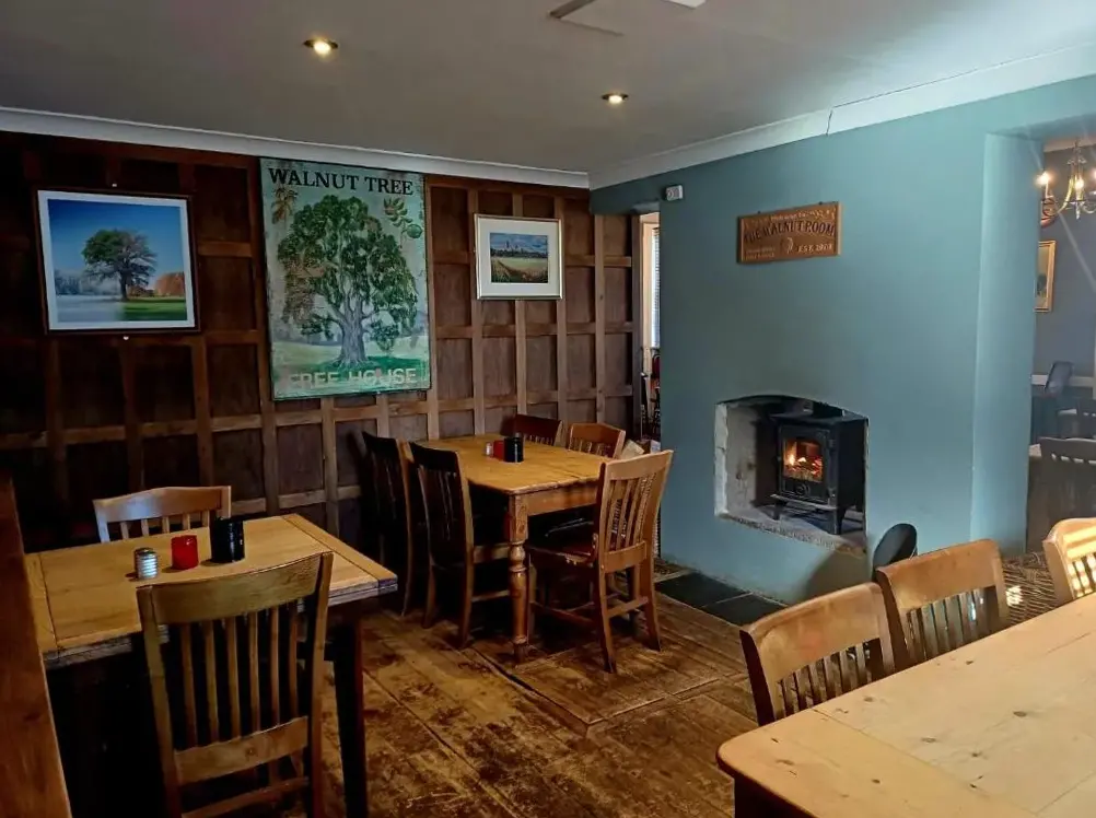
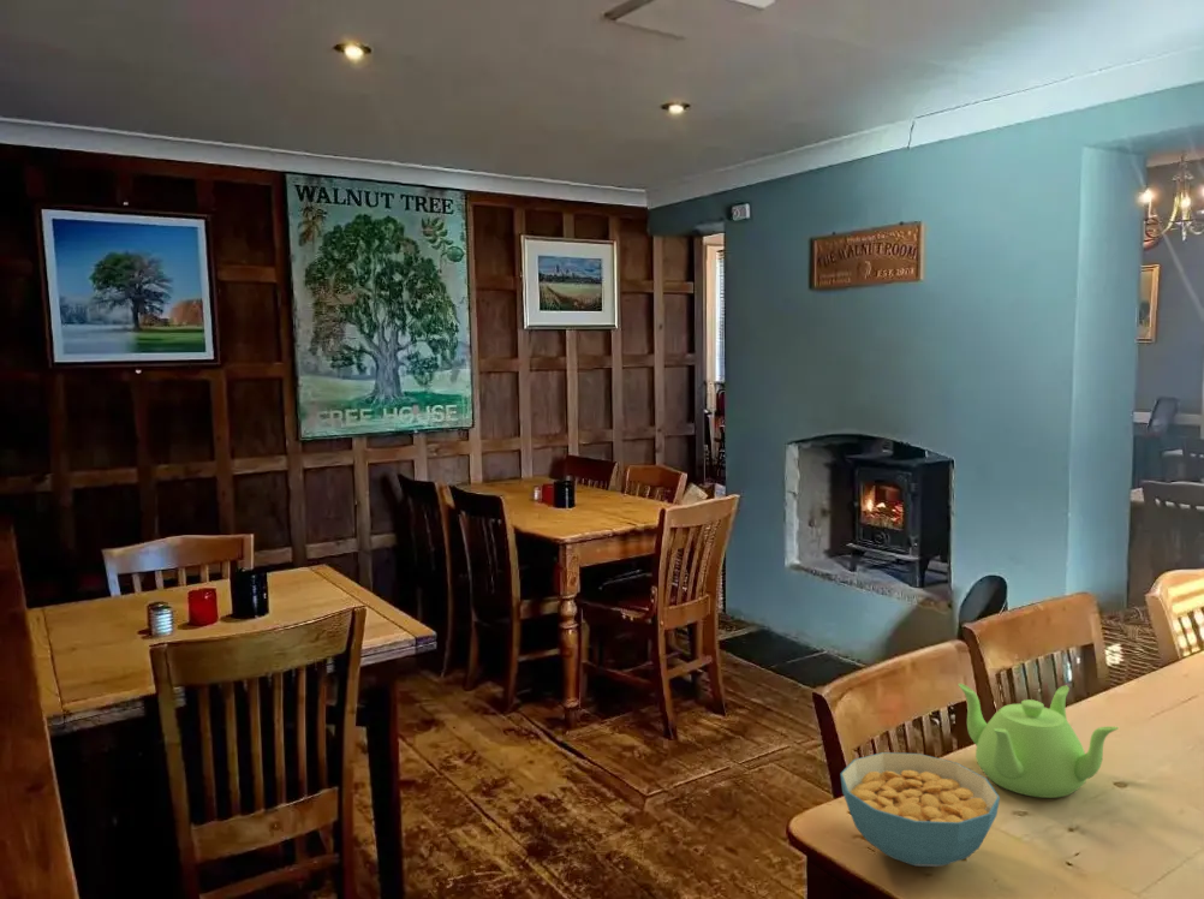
+ teapot (1030, 740)
+ cereal bowl (917, 820)
